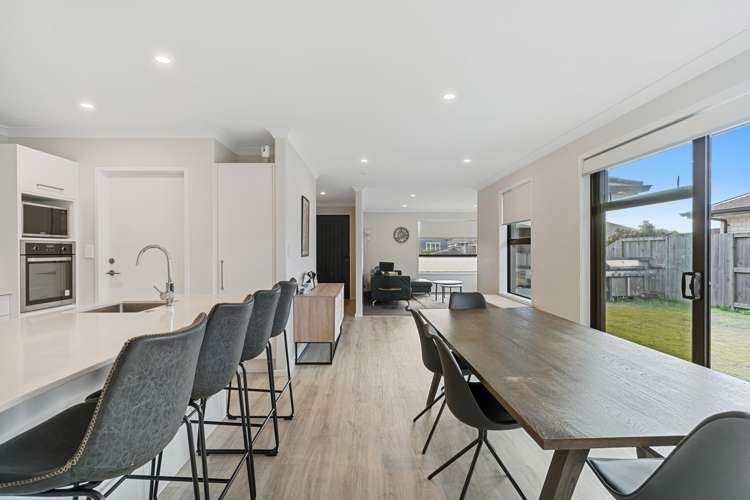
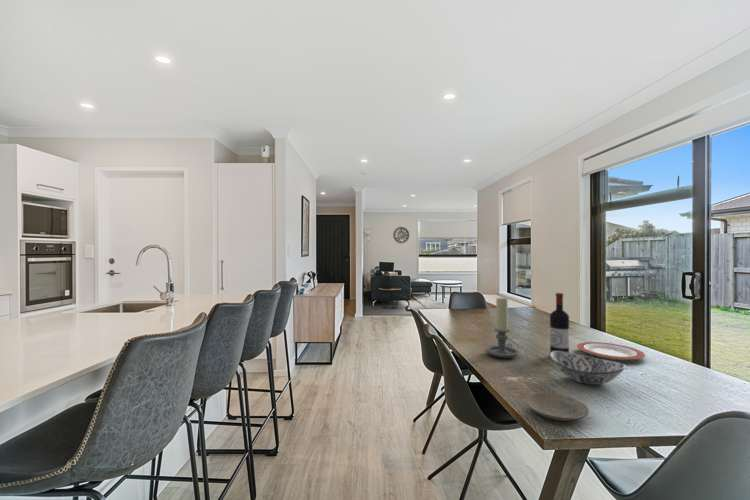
+ candle holder (503, 325)
+ plate (556, 408)
+ wine bottle (559, 325)
+ decorative bowl (585, 369)
+ plate (609, 351)
